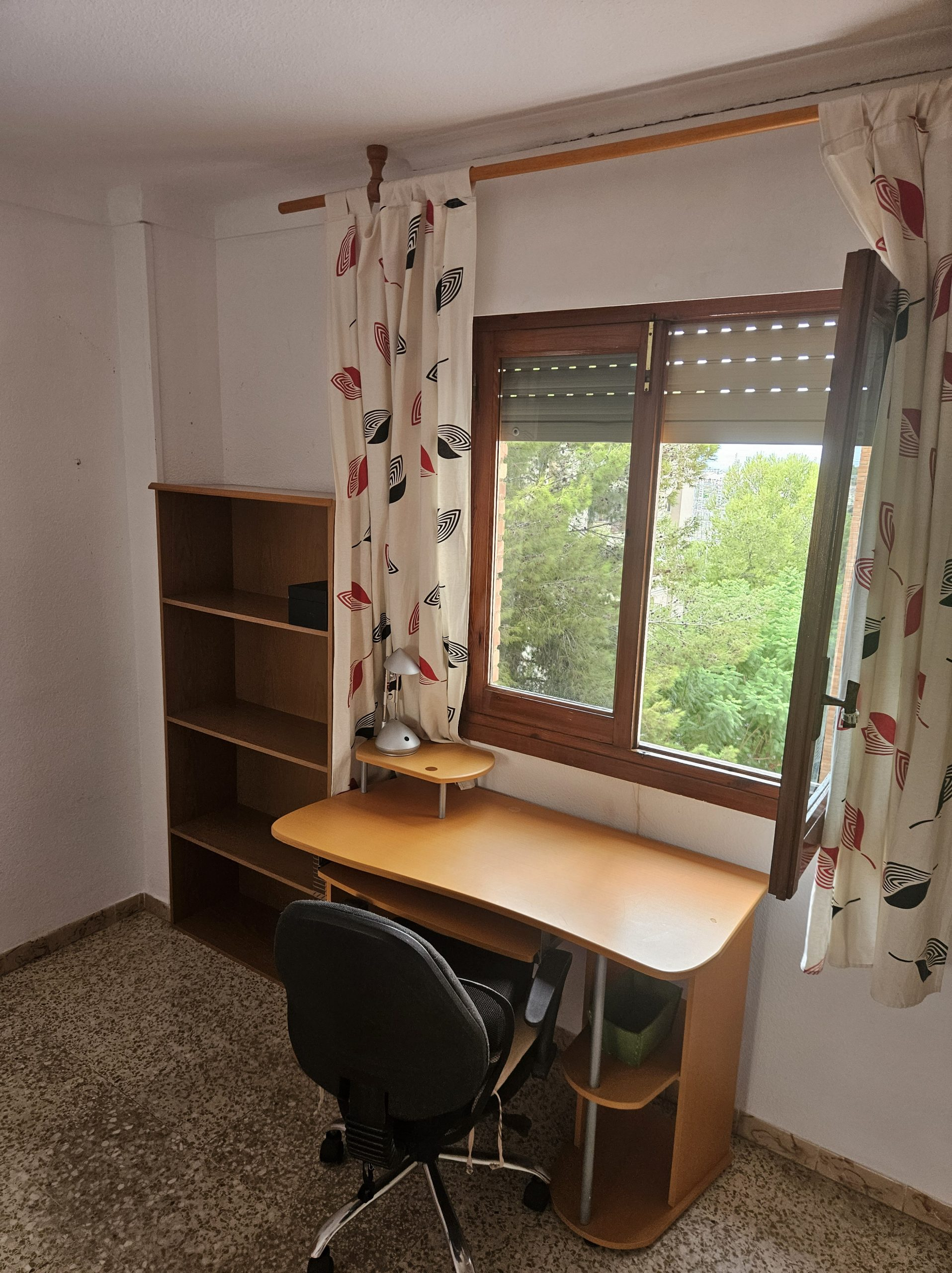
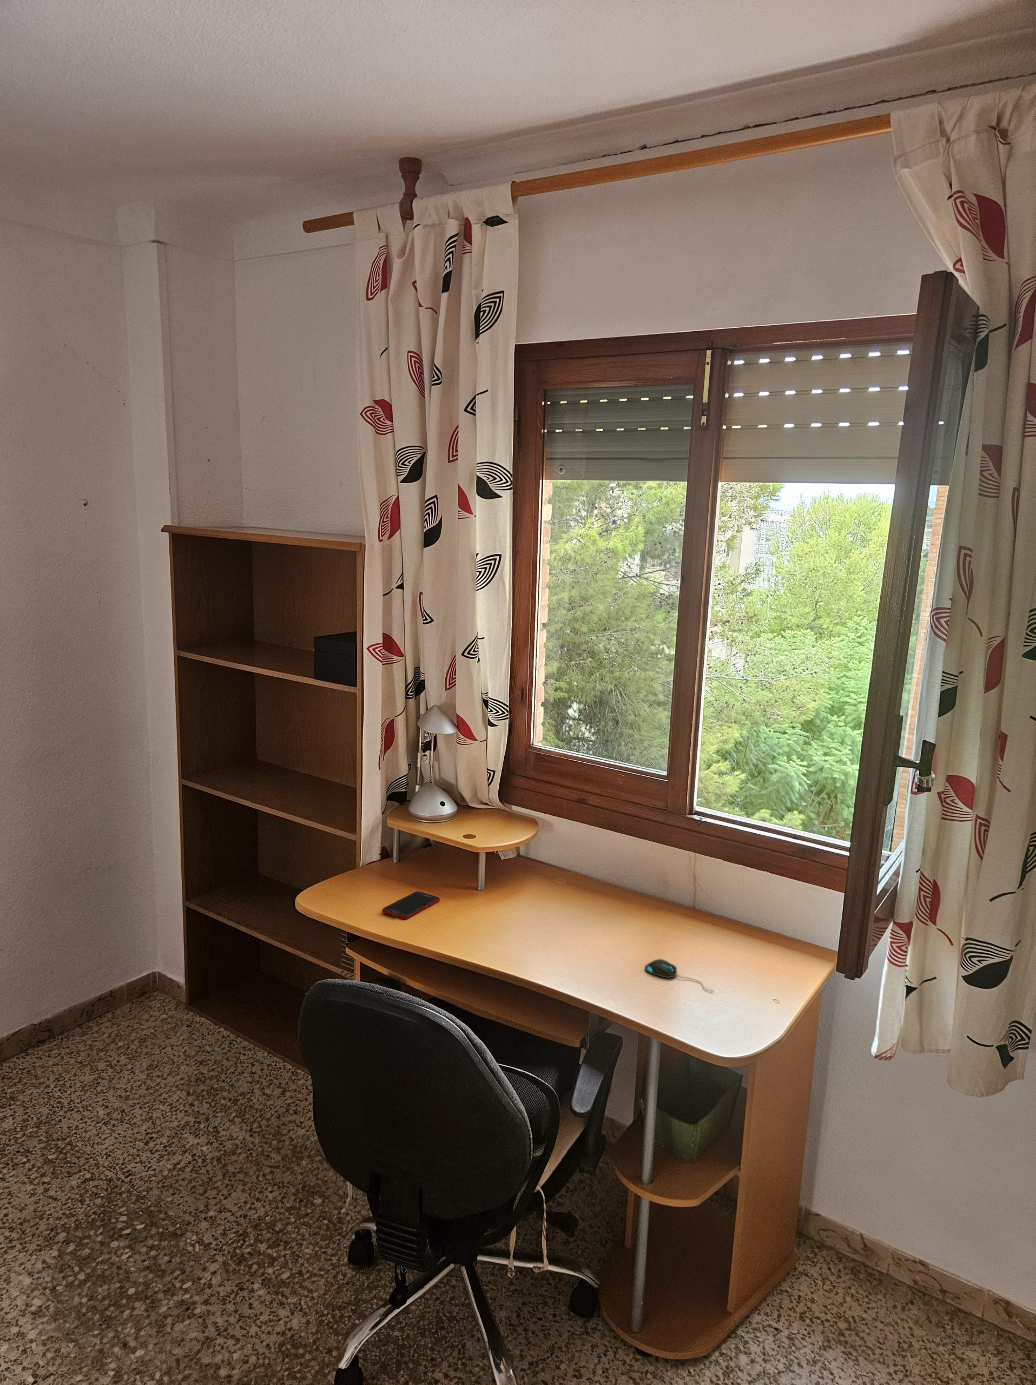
+ mouse (677, 975)
+ cell phone (411, 905)
